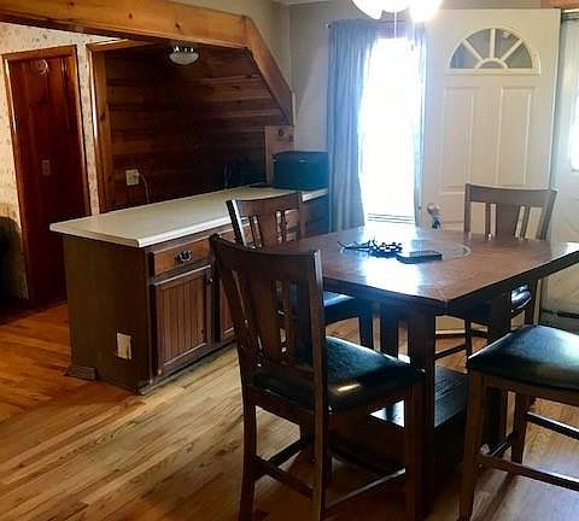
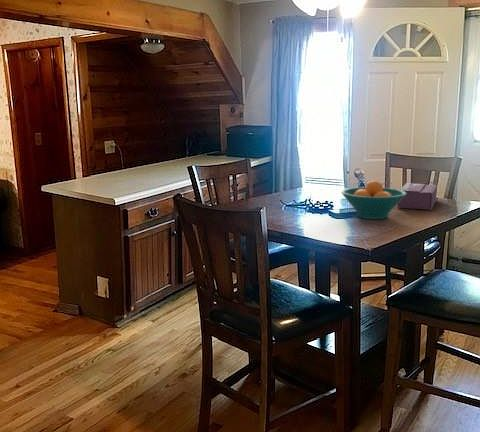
+ tissue box (417, 195)
+ fruit bowl (373, 198)
